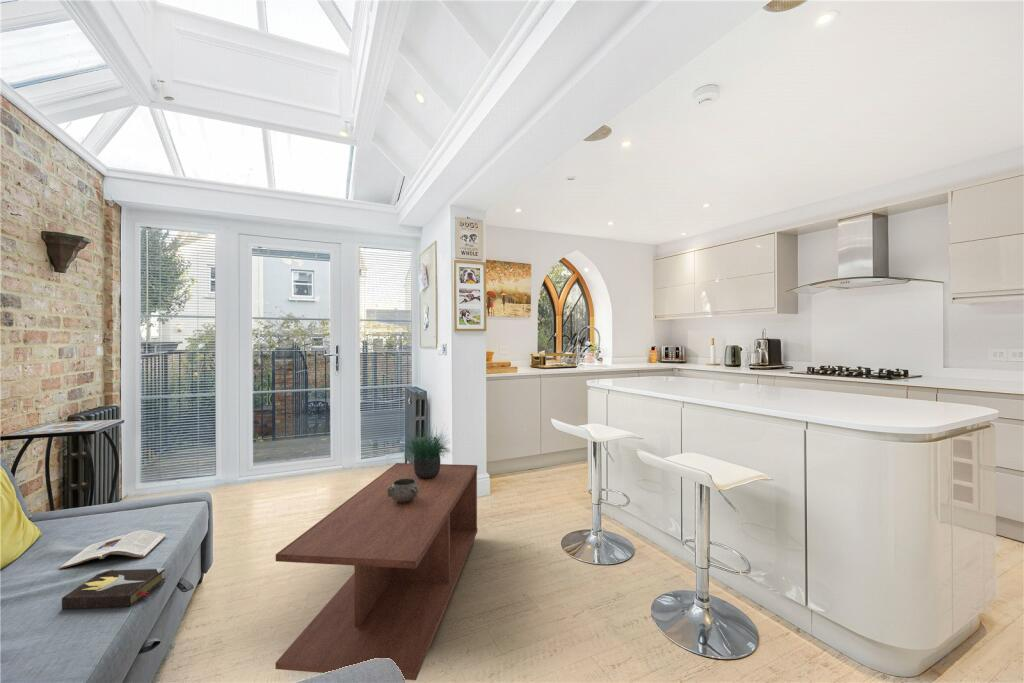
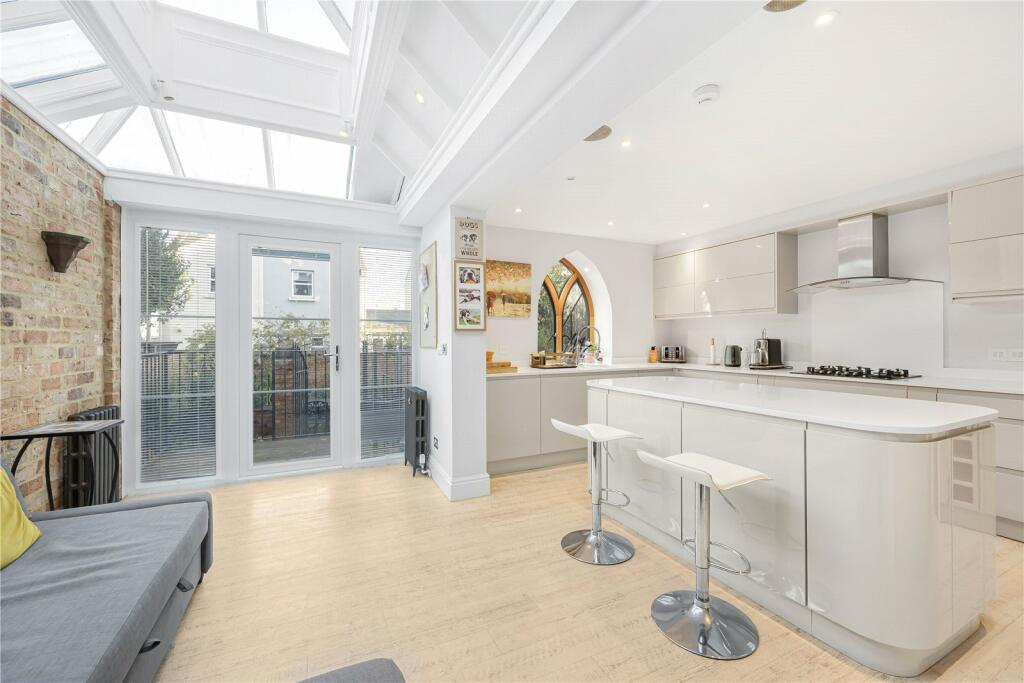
- potted plant (427, 446)
- coffee table (403, 544)
- magazine (116, 546)
- decorative bowl (403, 491)
- hardback book (116, 587)
